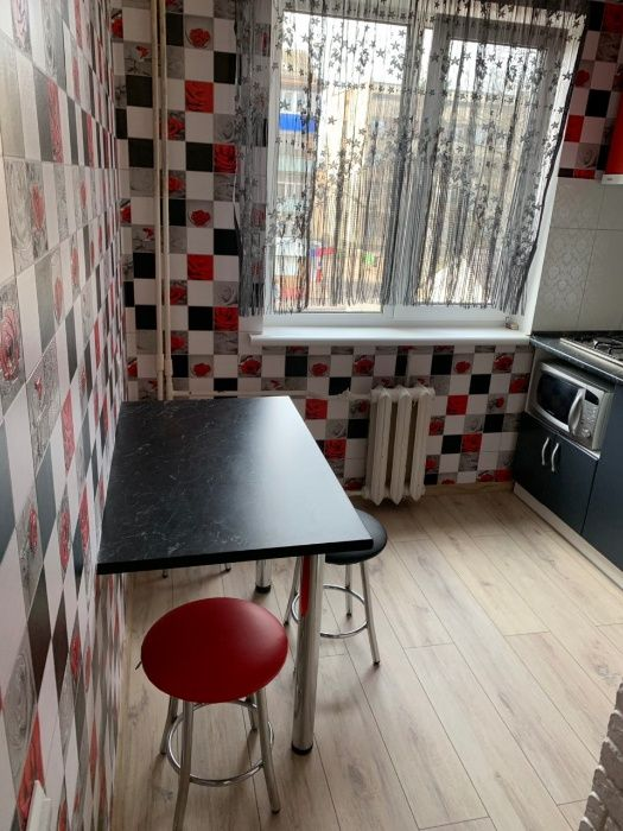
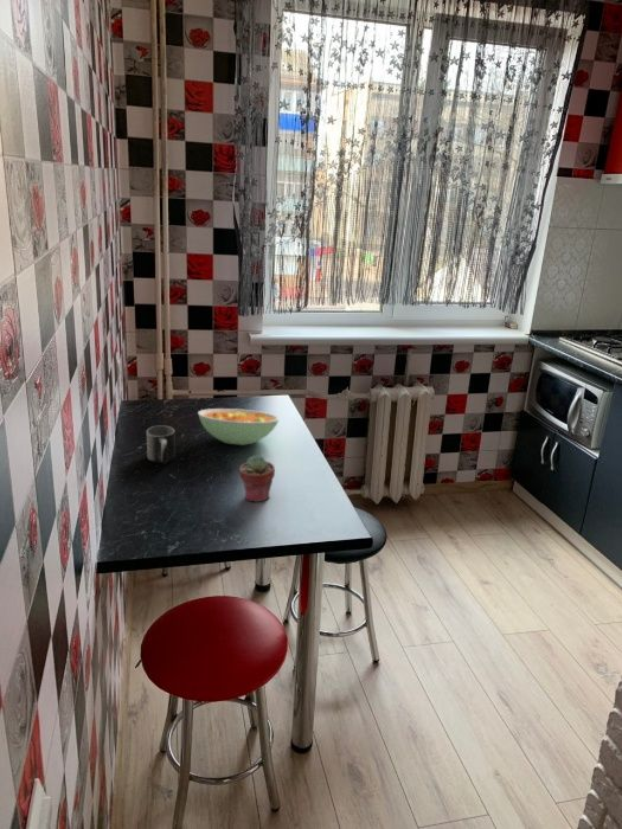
+ potted succulent (256, 476)
+ mug (161, 446)
+ casserole (238, 424)
